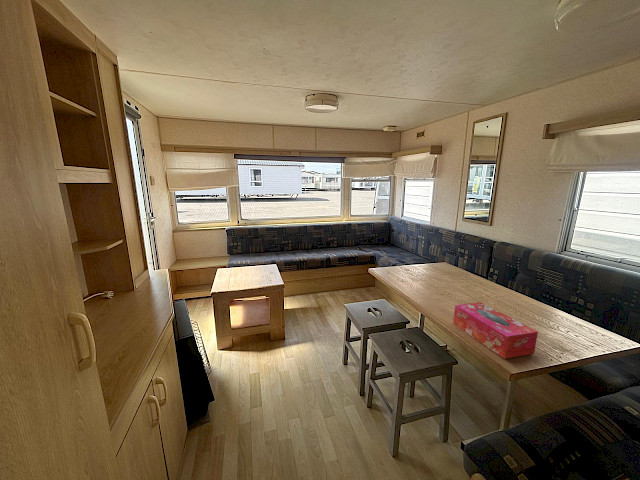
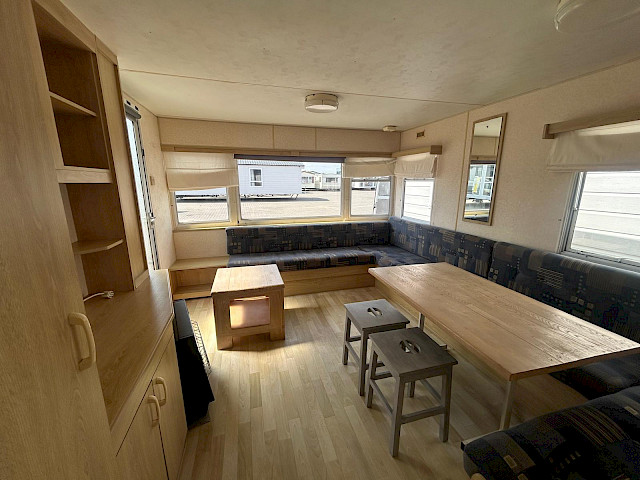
- tissue box (490, 327)
